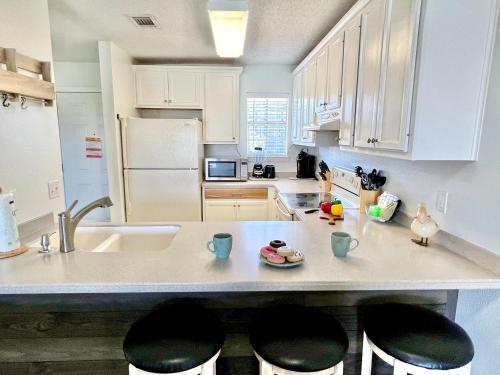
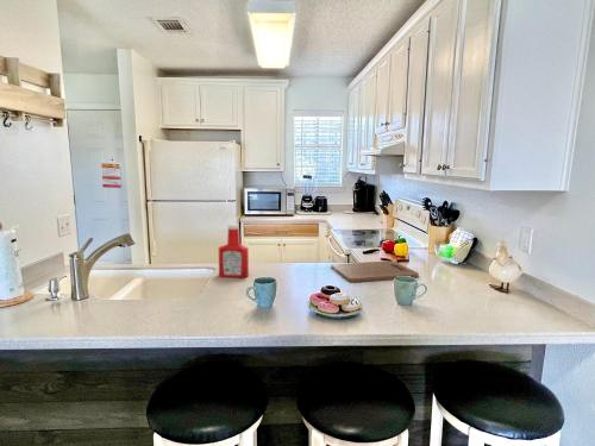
+ soap bottle (233, 250)
+ cutting board (372, 270)
